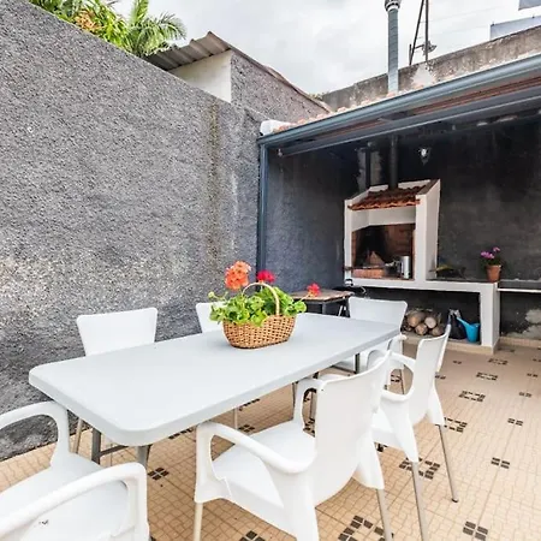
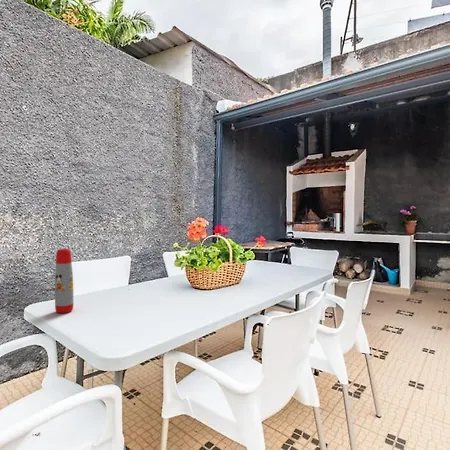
+ water bottle (64, 280)
